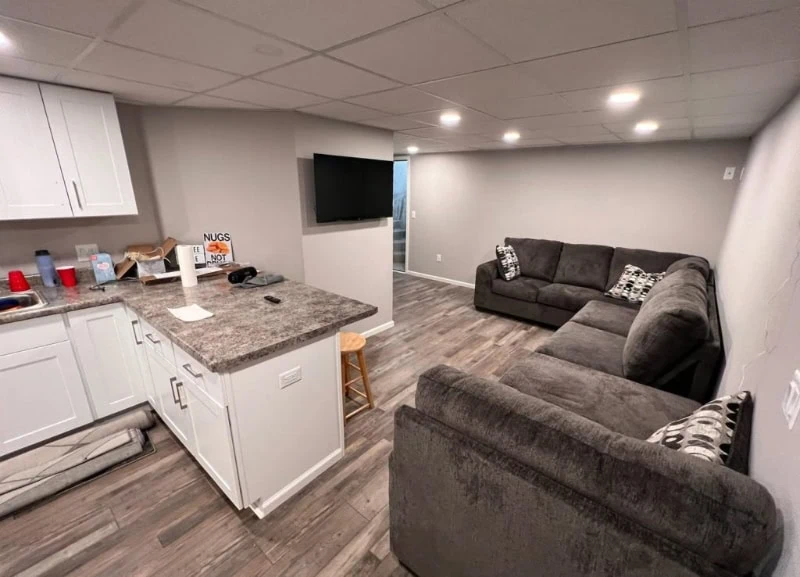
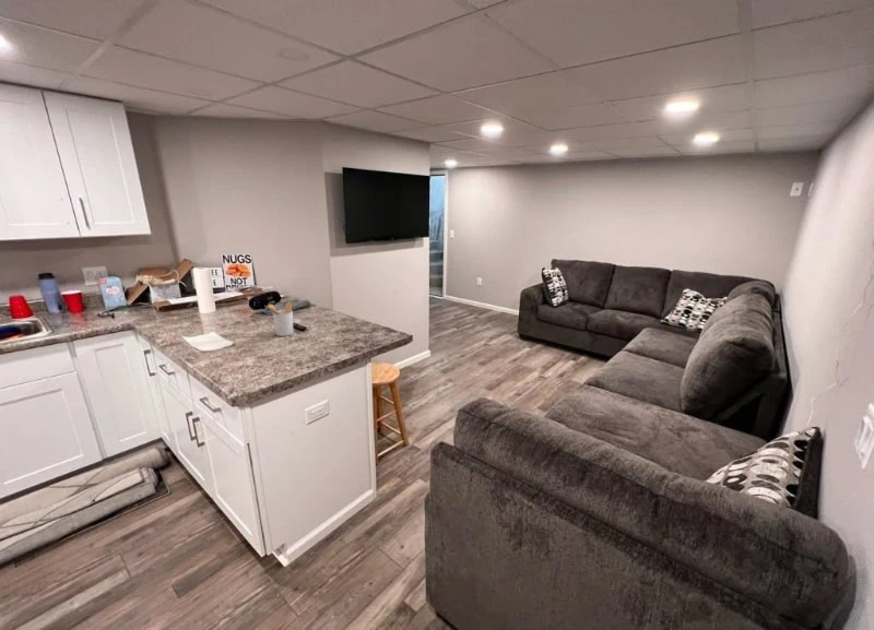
+ utensil holder (279, 318)
